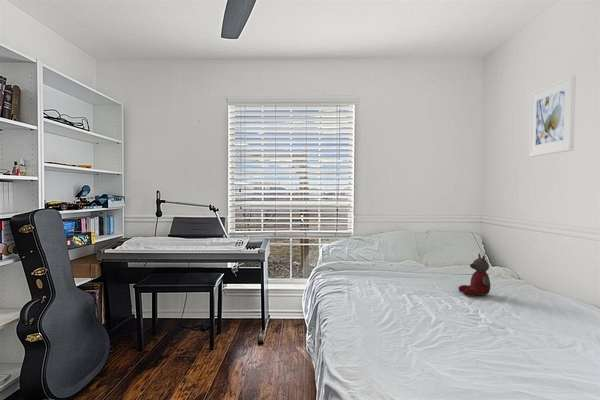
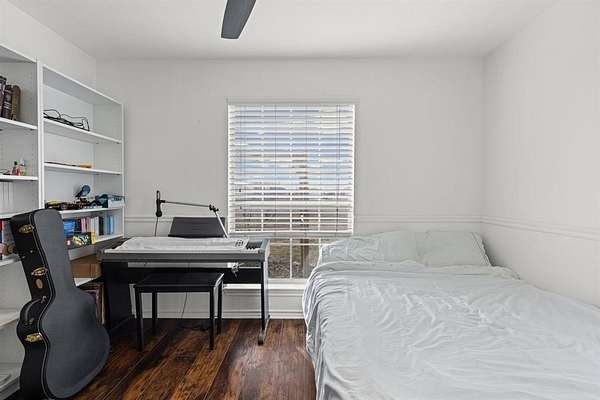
- stuffed bear (474, 274)
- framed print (550, 119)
